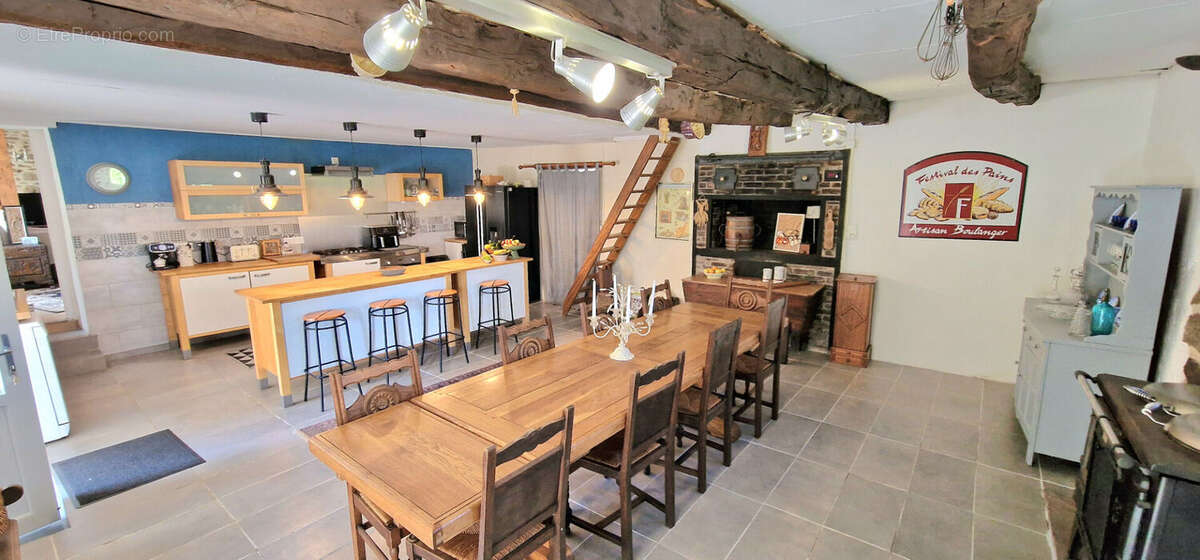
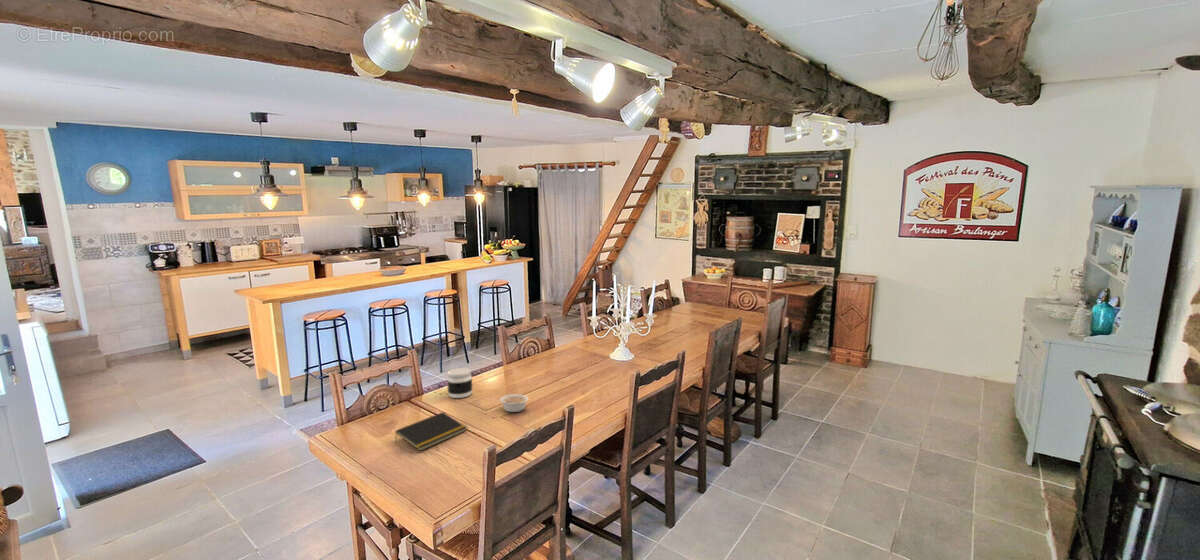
+ jar (459, 382)
+ legume (515, 403)
+ notepad (432, 430)
